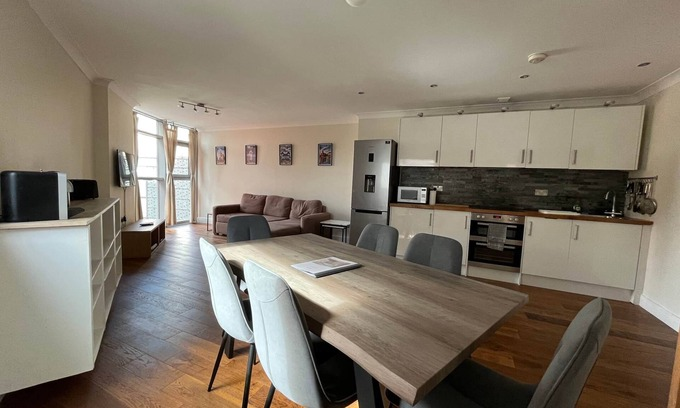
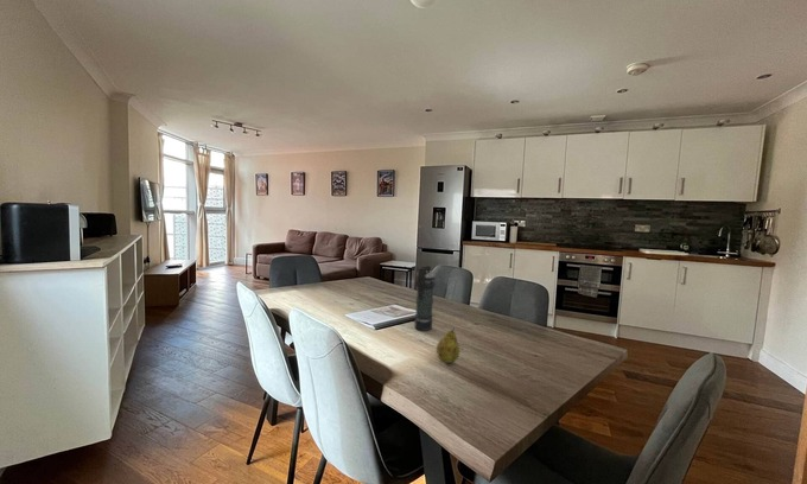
+ fruit (447, 344)
+ smoke grenade (422, 298)
